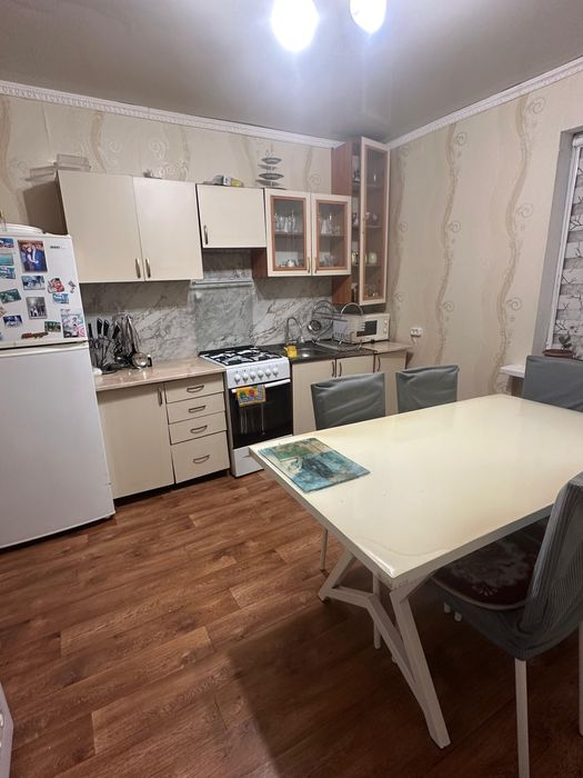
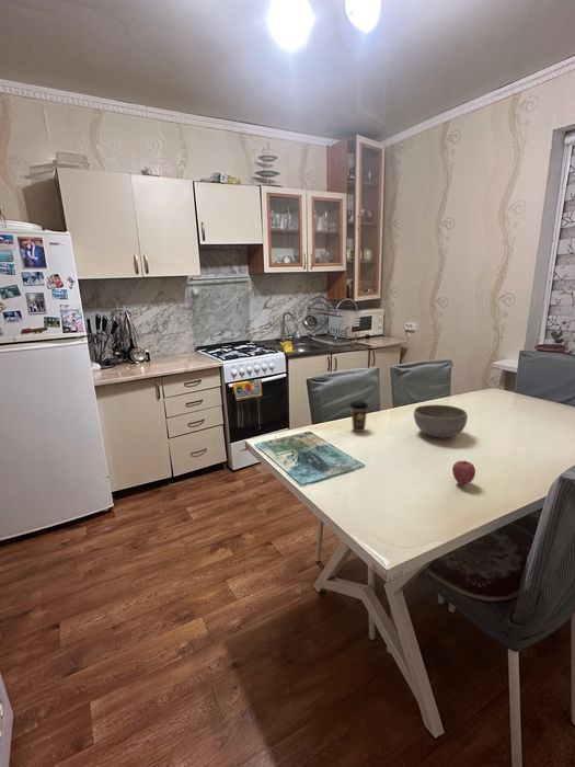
+ fruit (463, 471)
+ bowl (439, 422)
+ coffee cup (358, 415)
